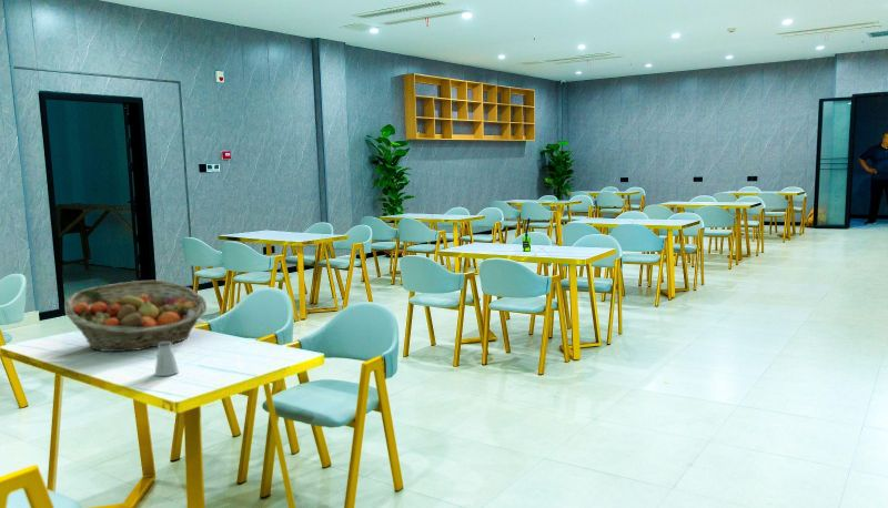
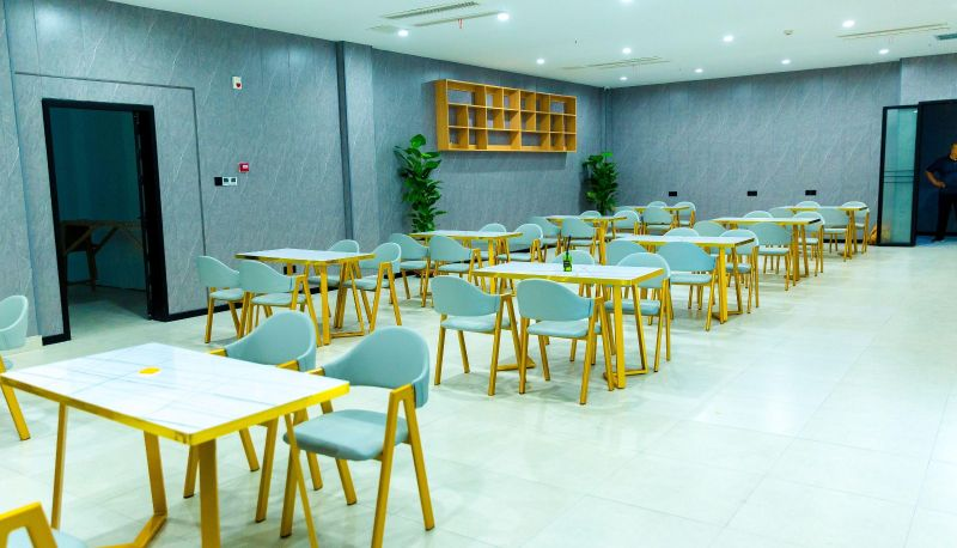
- fruit basket (138, 314)
- saltshaker (165, 357)
